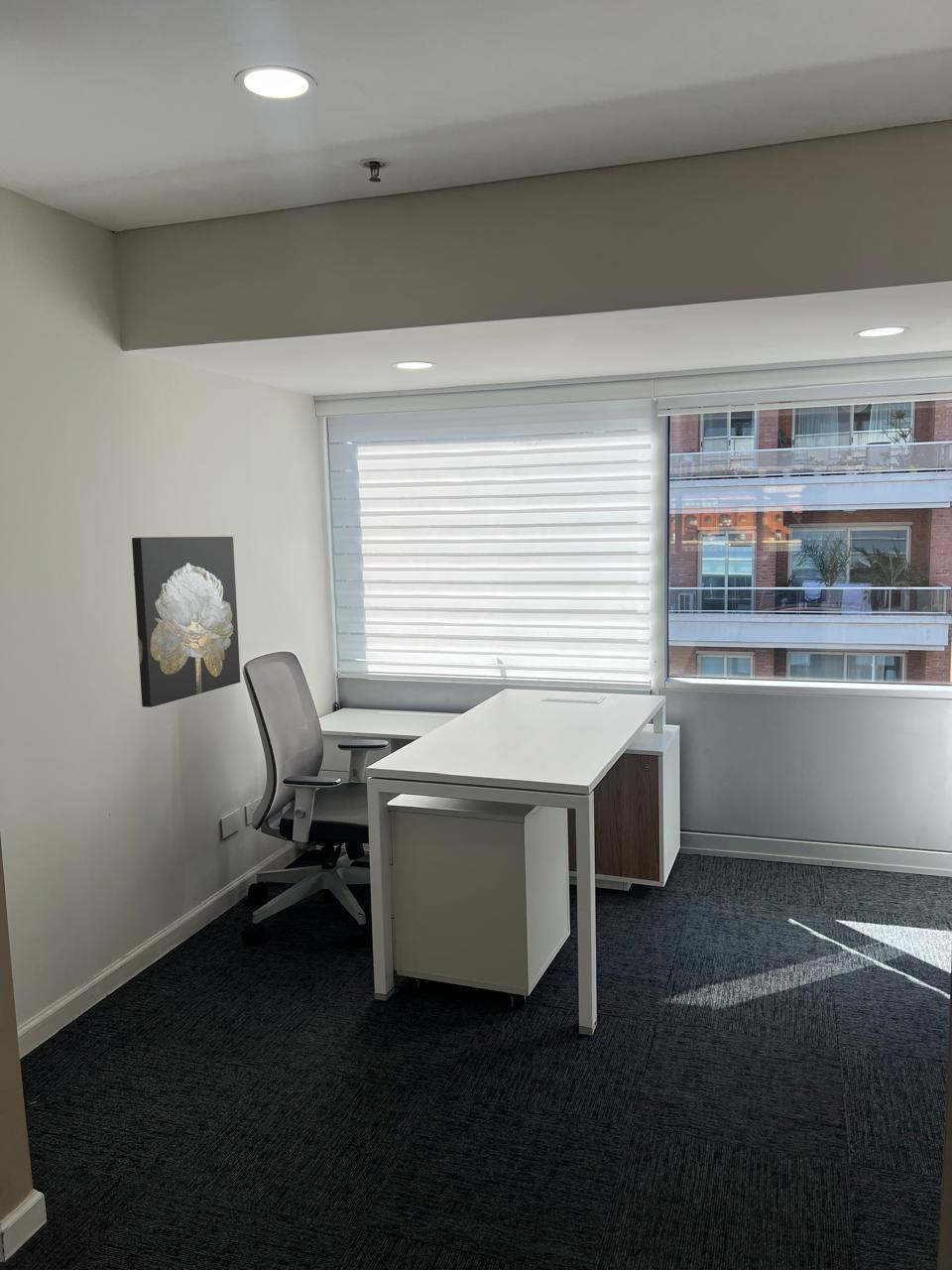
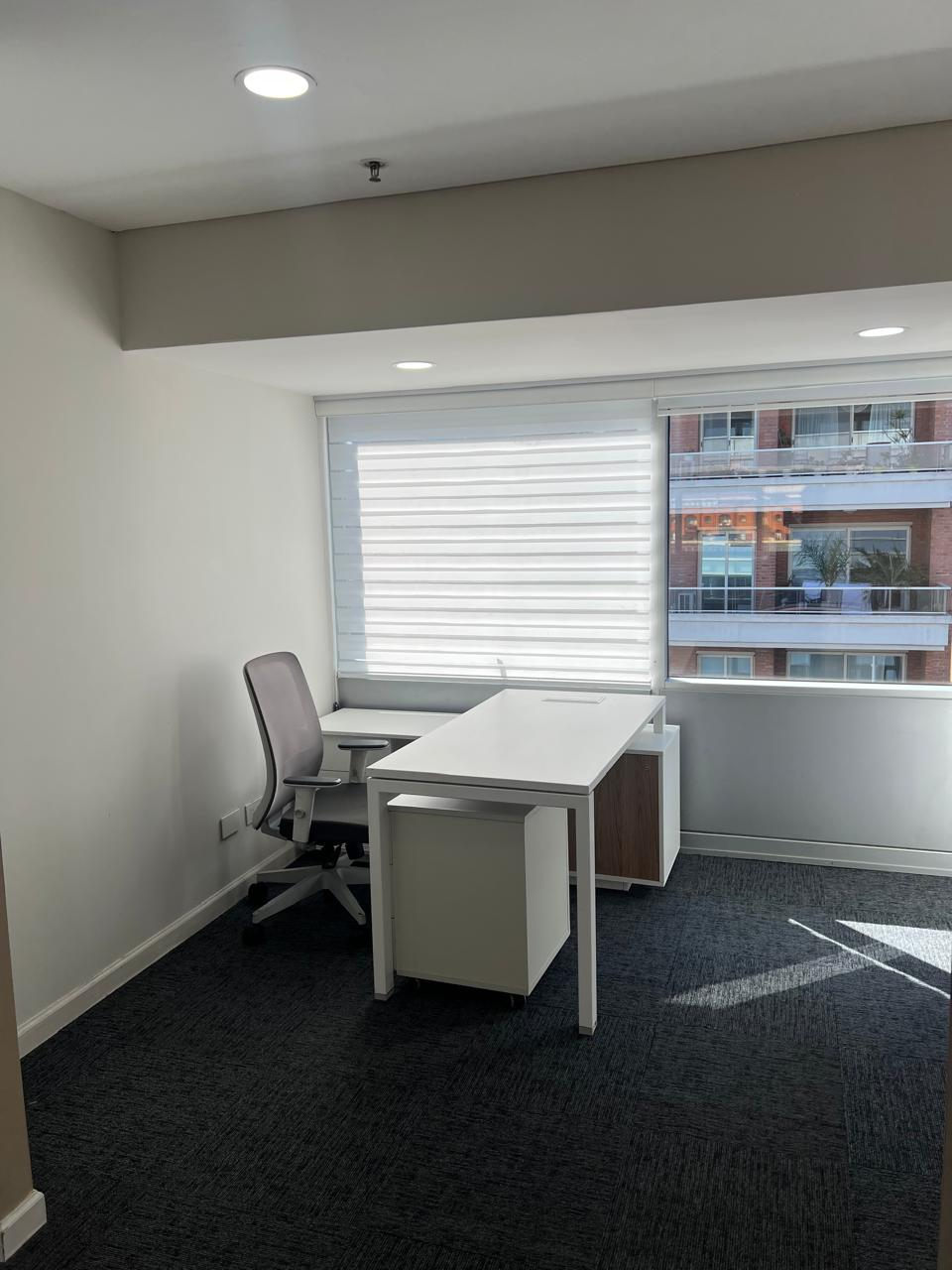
- wall art (189, 616)
